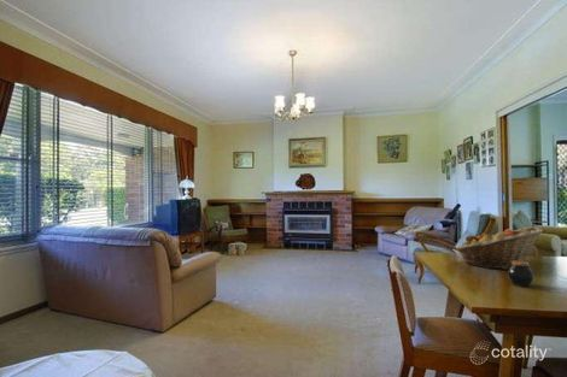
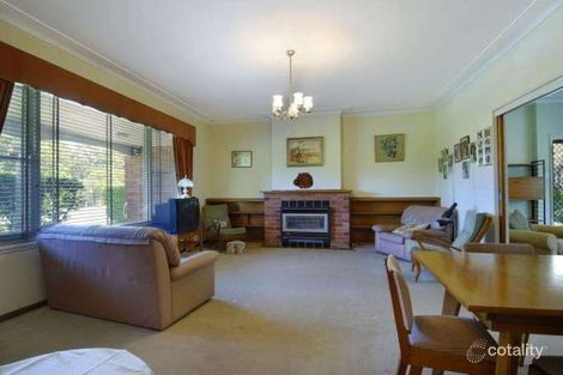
- jar (520, 272)
- fruit basket (497, 245)
